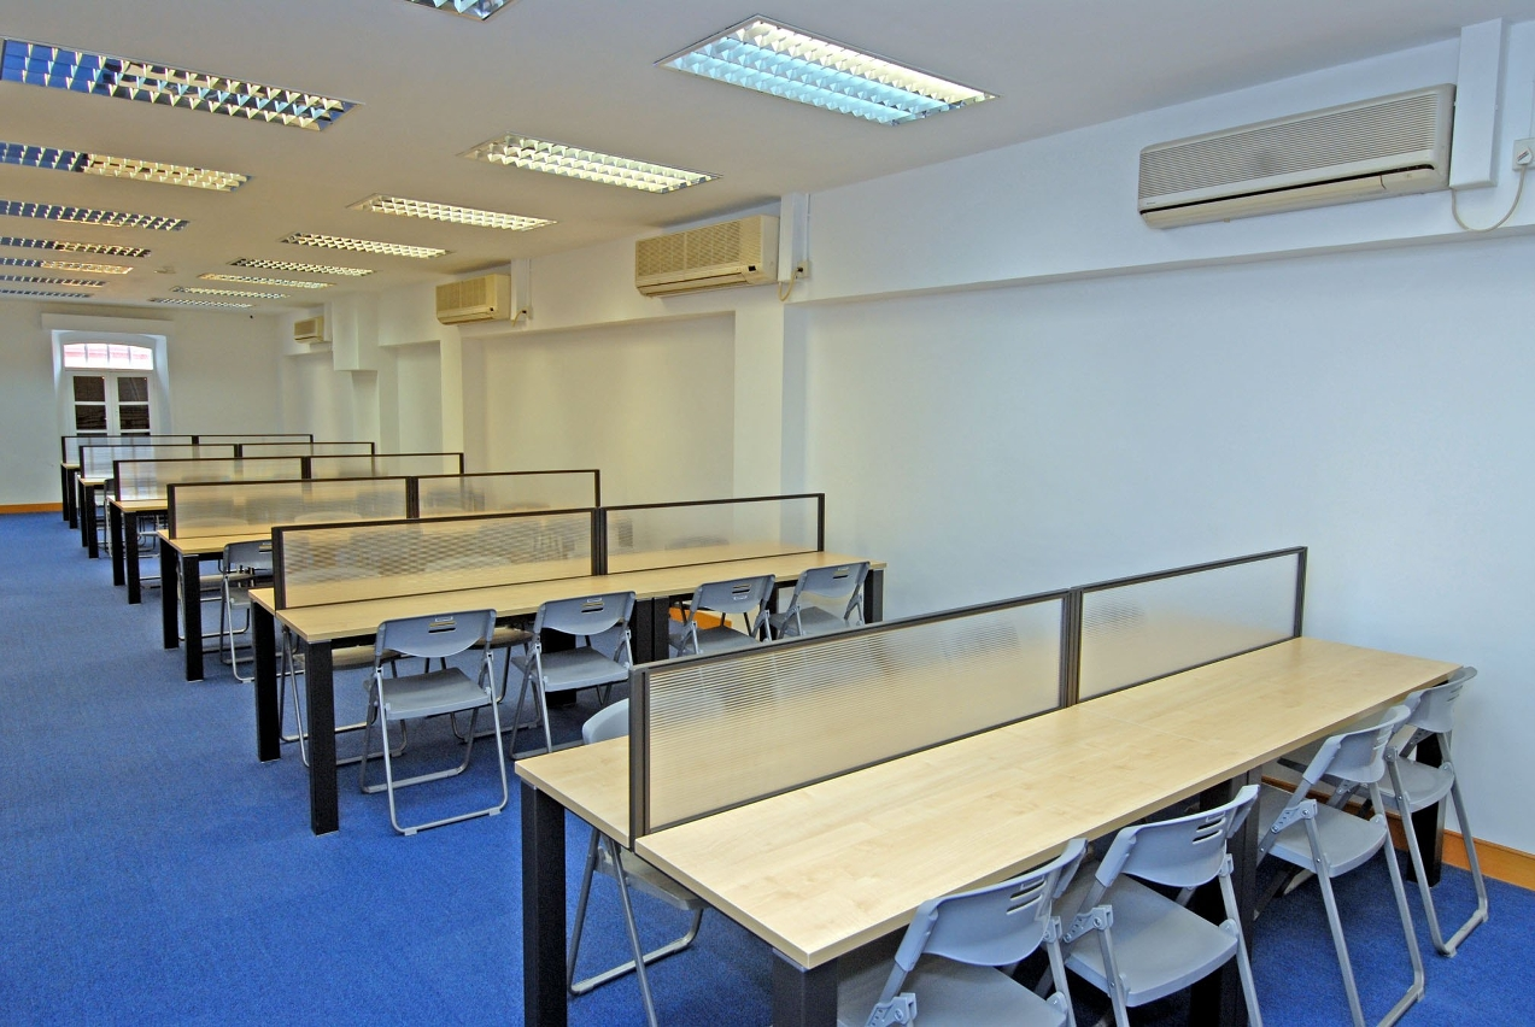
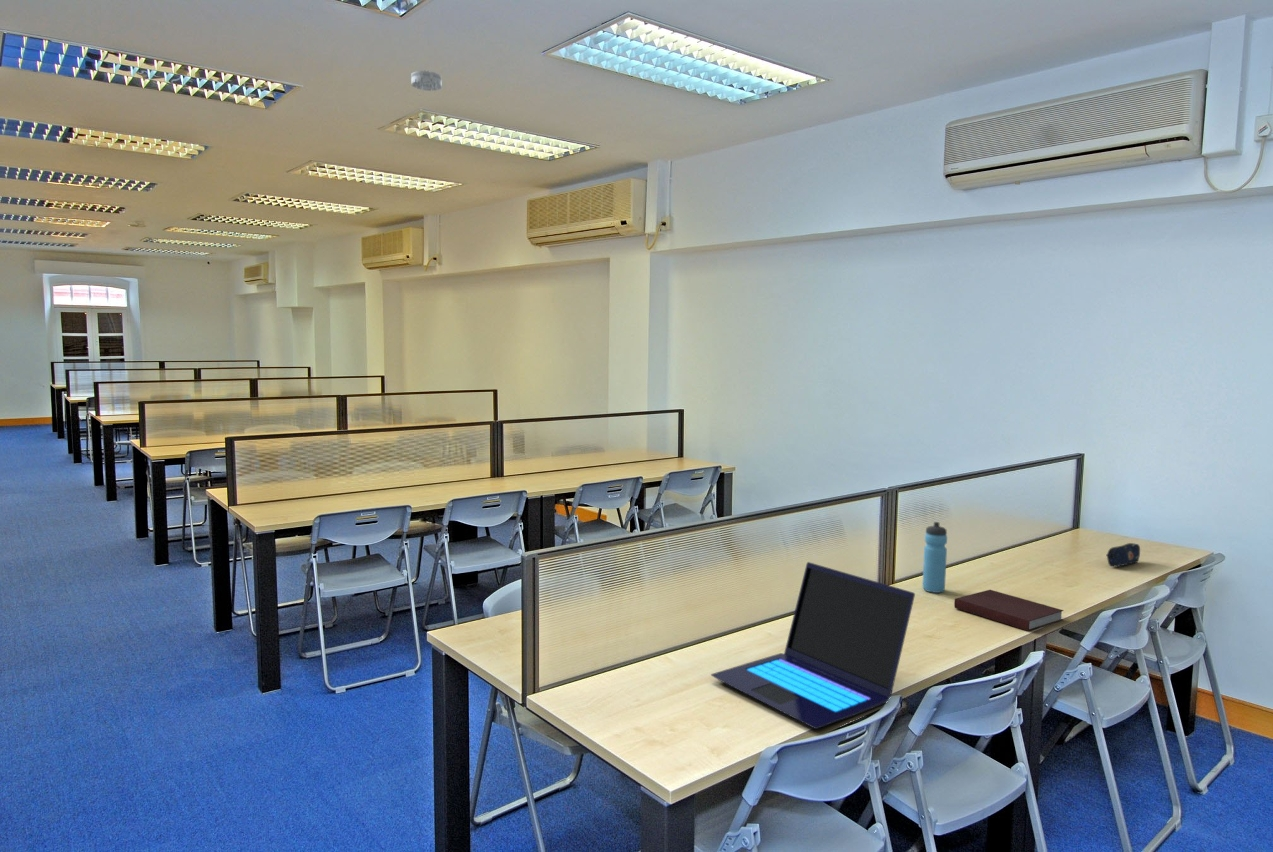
+ water bottle (935, 556)
+ notebook (1007, 609)
+ pencil case (1124, 554)
+ smoke detector (426, 80)
+ laptop (811, 636)
